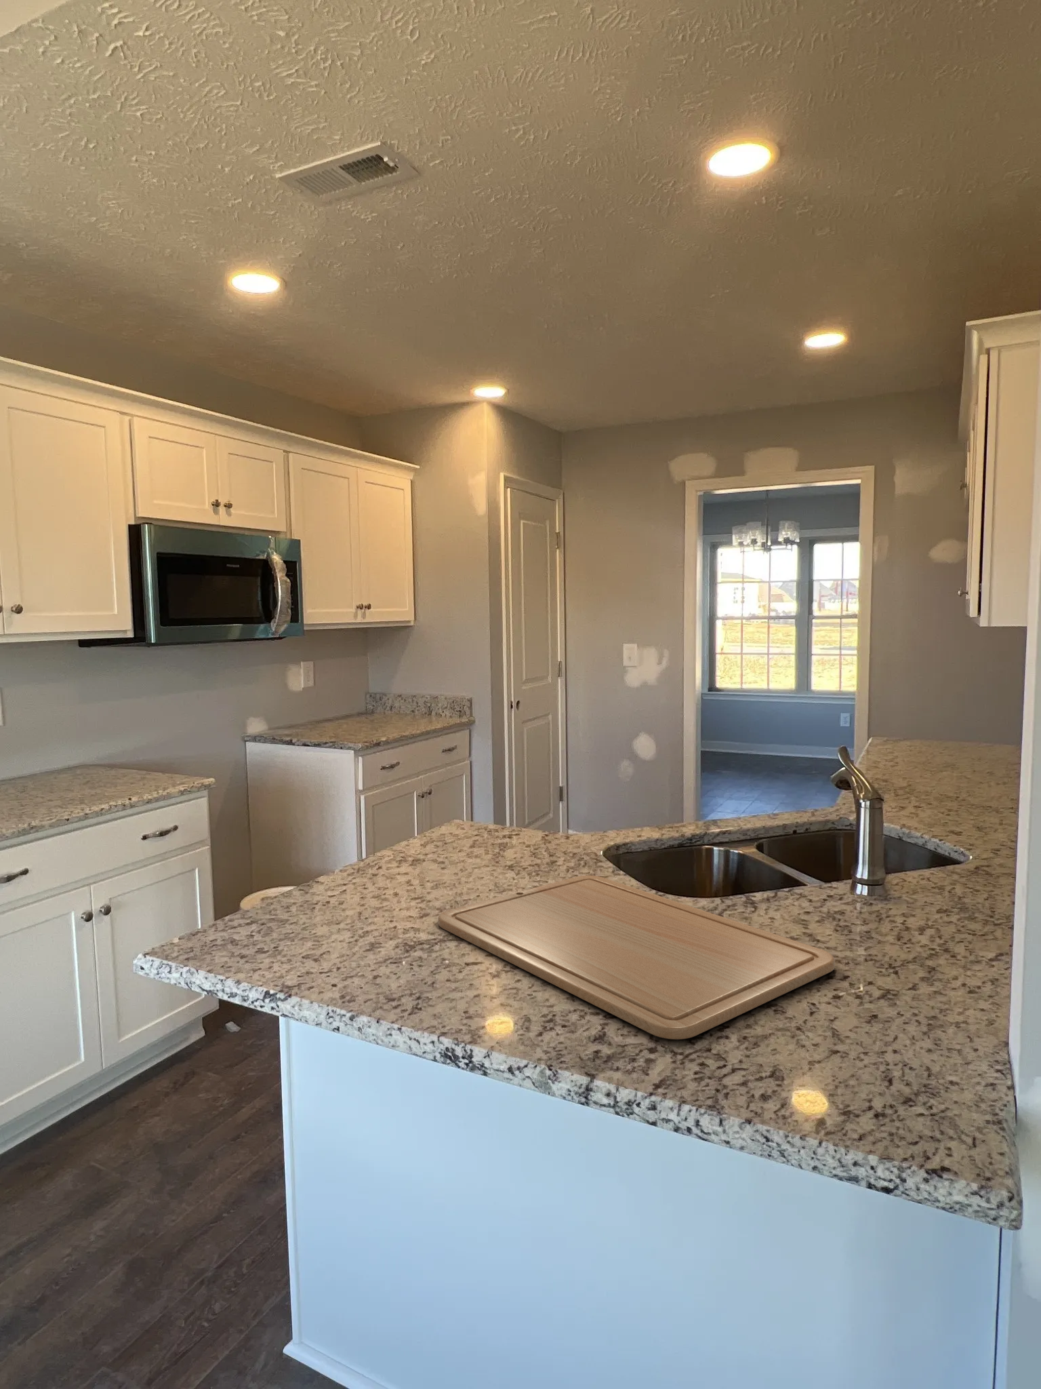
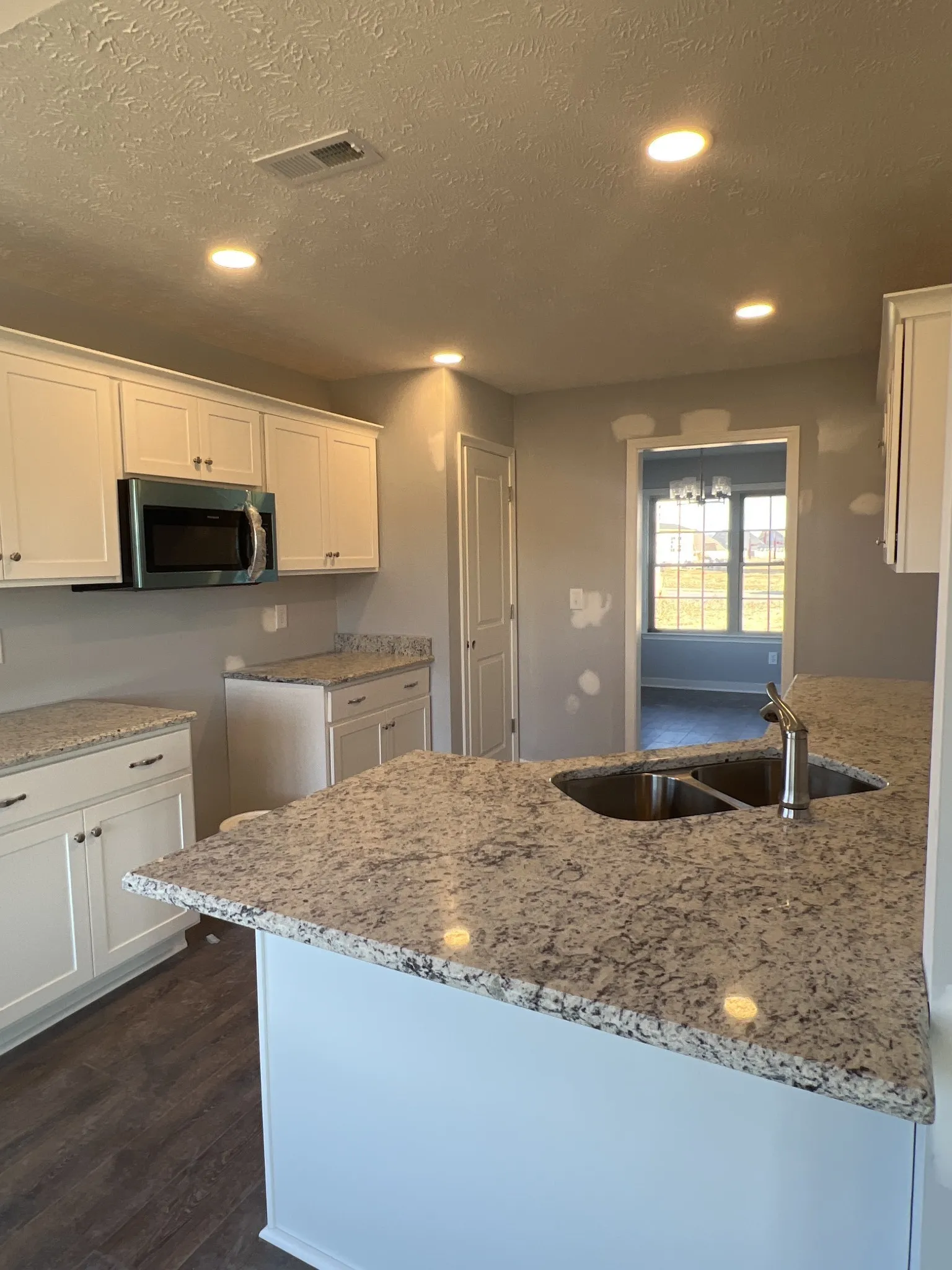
- chopping board (621, 938)
